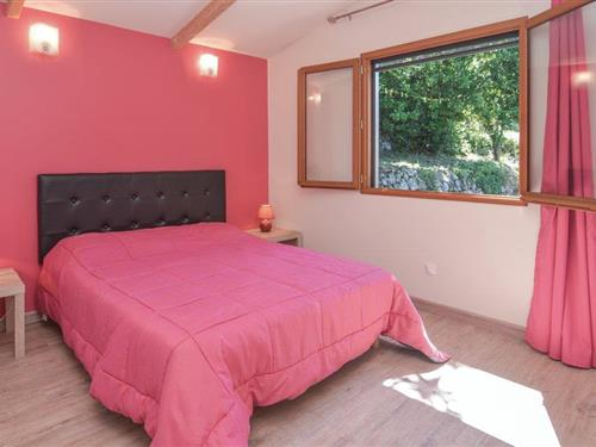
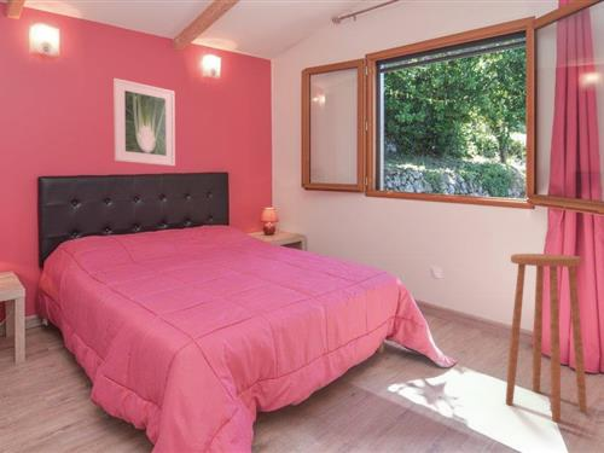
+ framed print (145, 123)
+ stool (541, 331)
